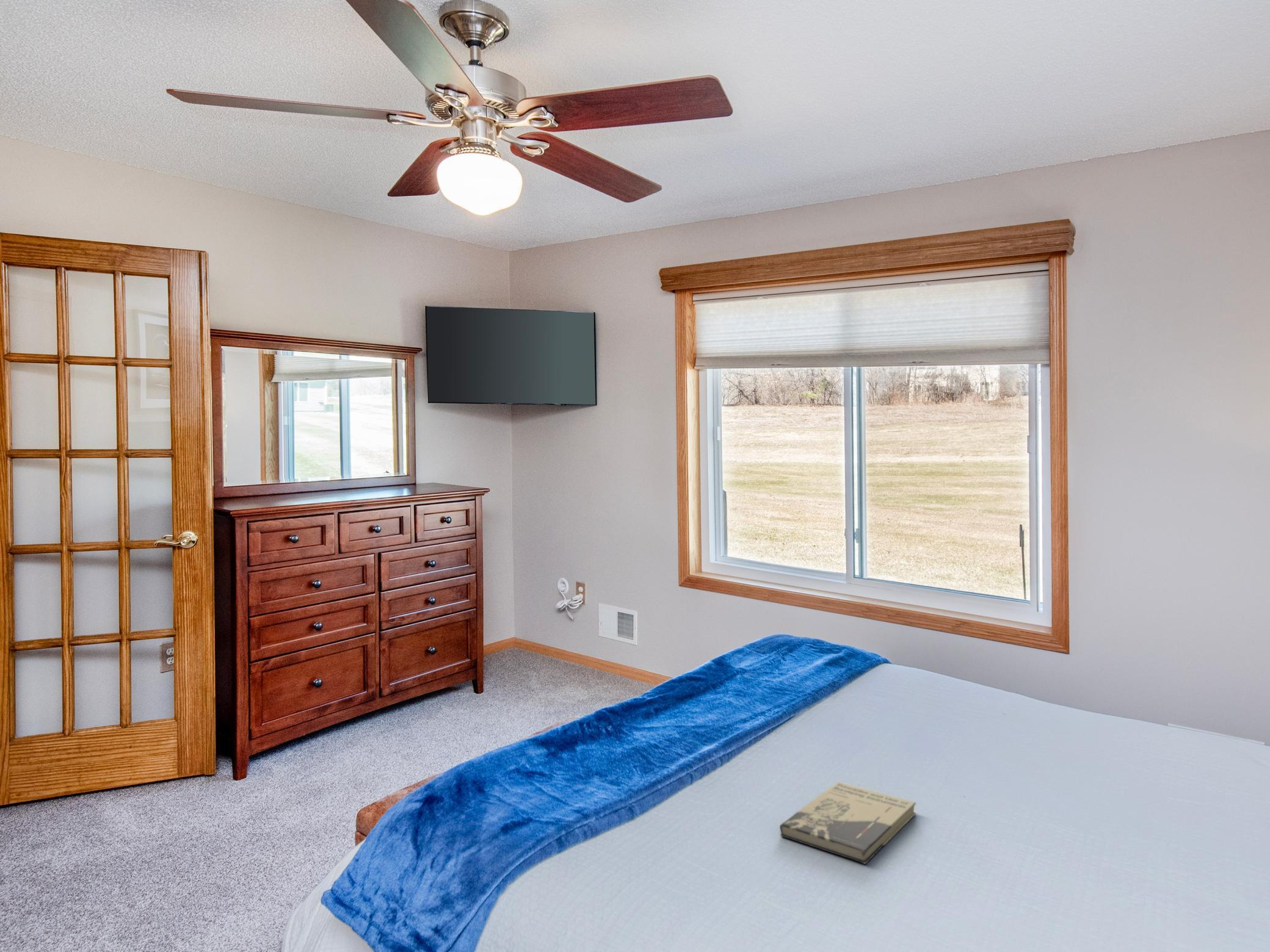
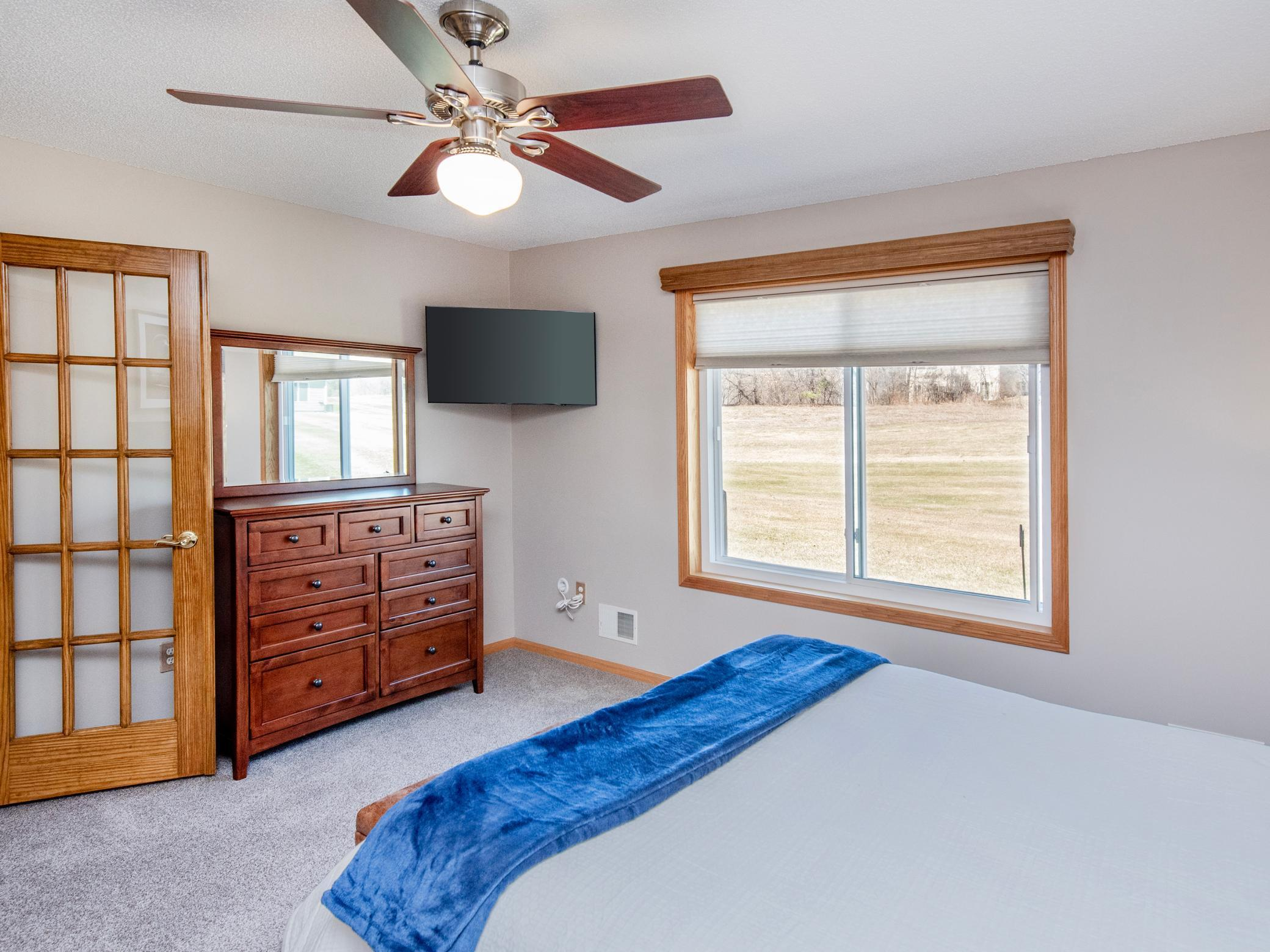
- book (850, 818)
